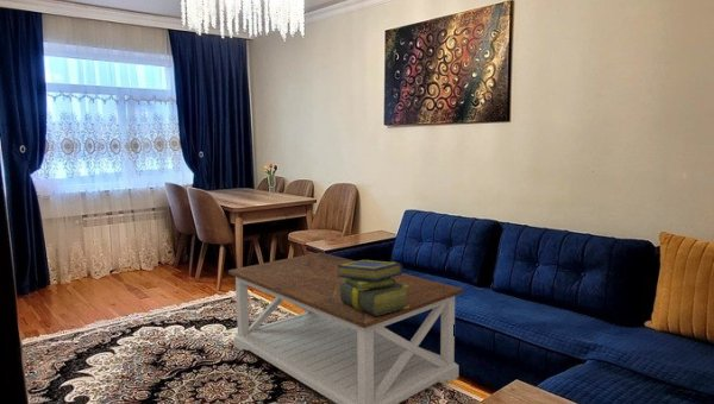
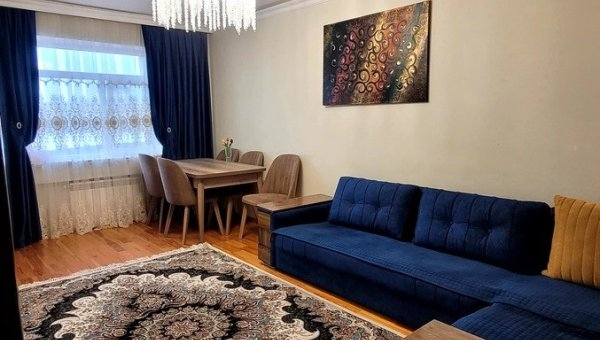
- stack of books (370, 283)
- coffee table (337, 320)
